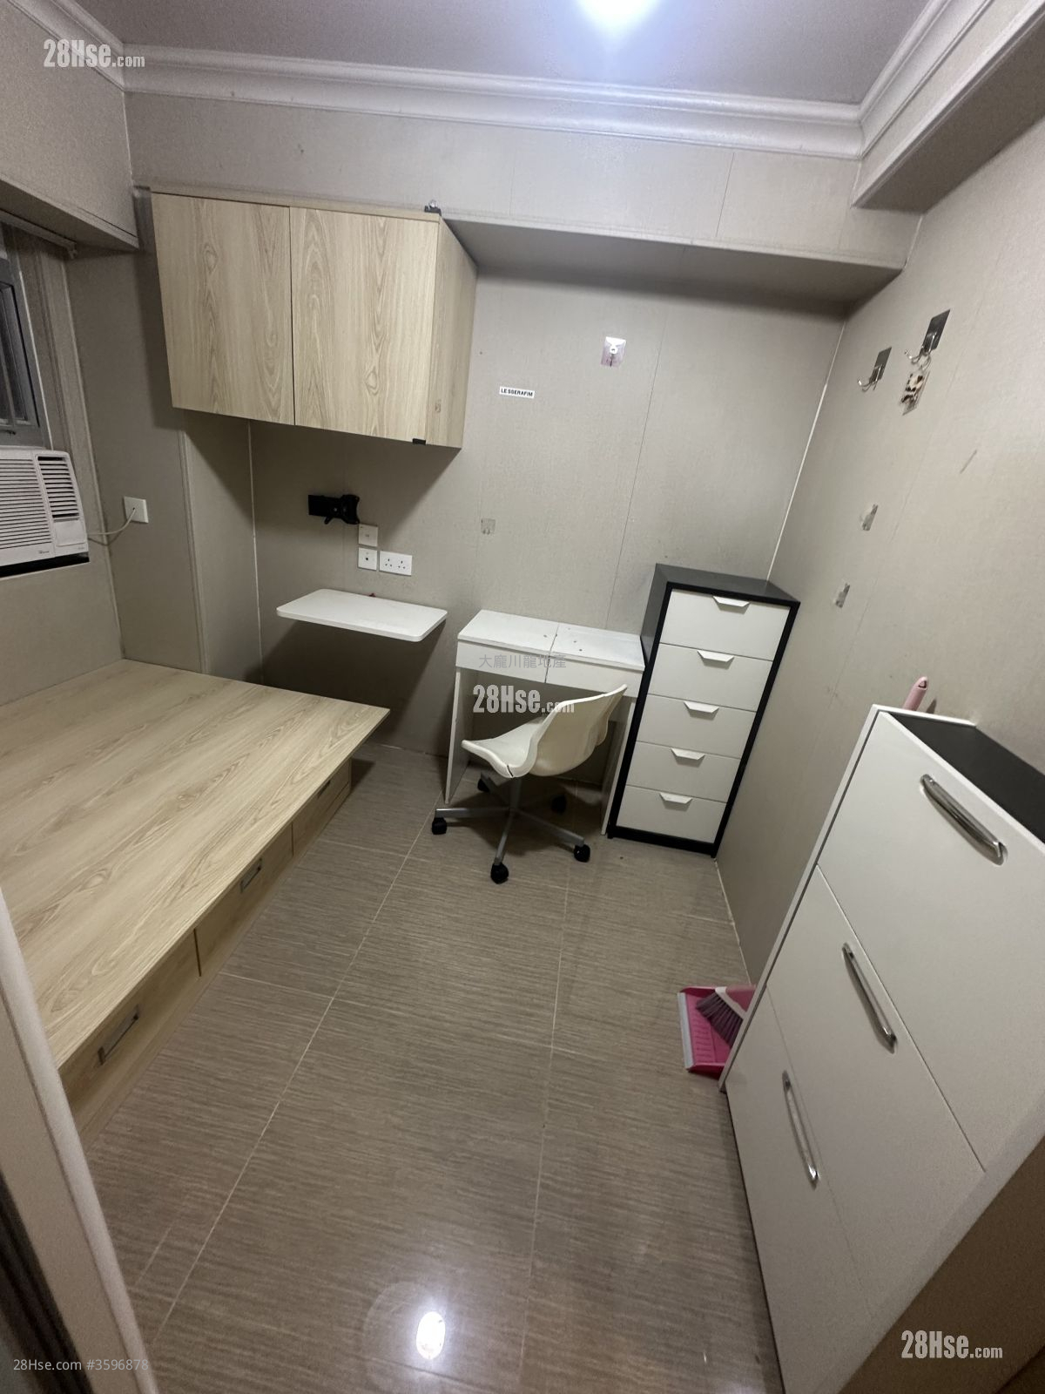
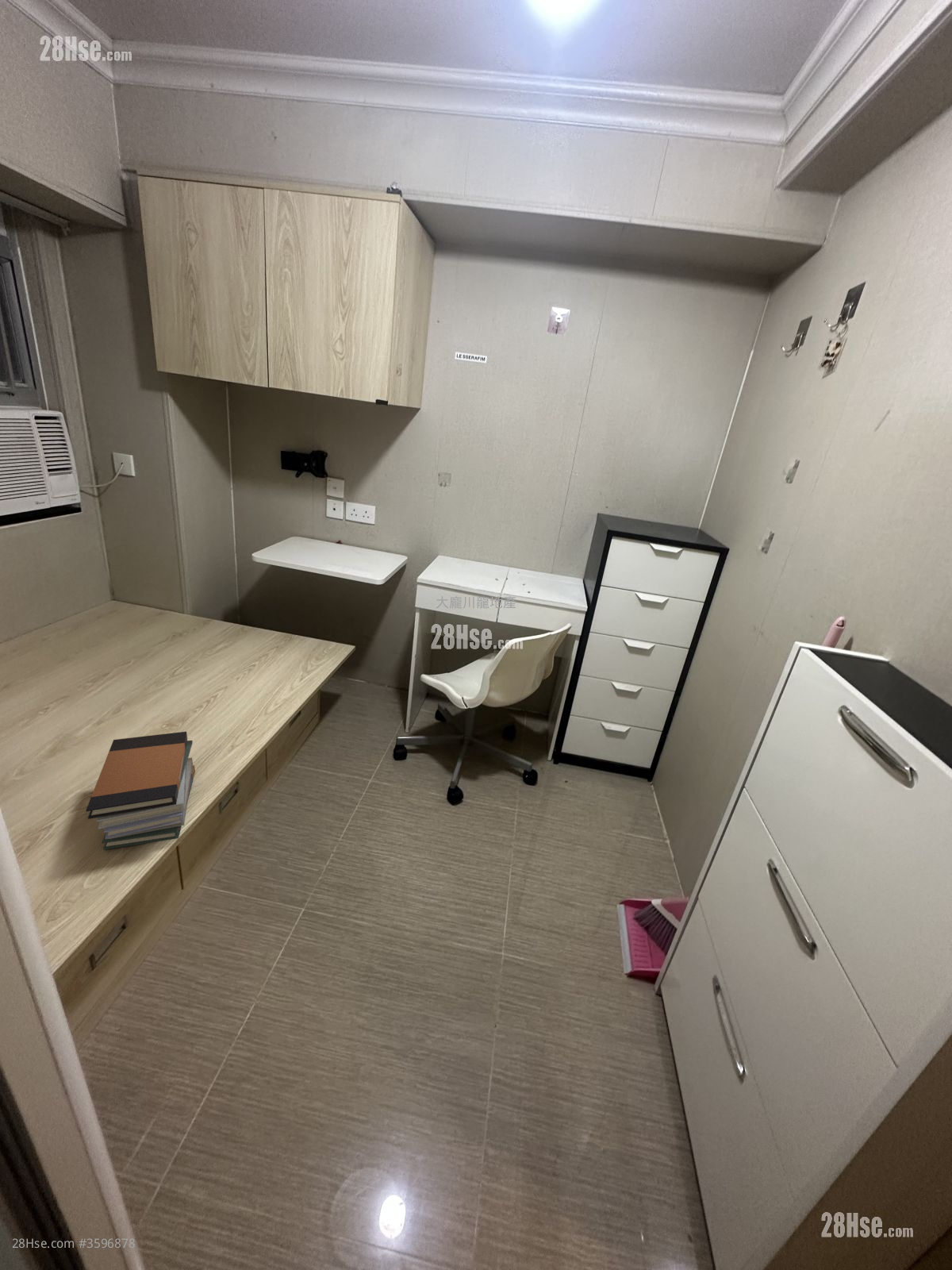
+ book stack (148, 787)
